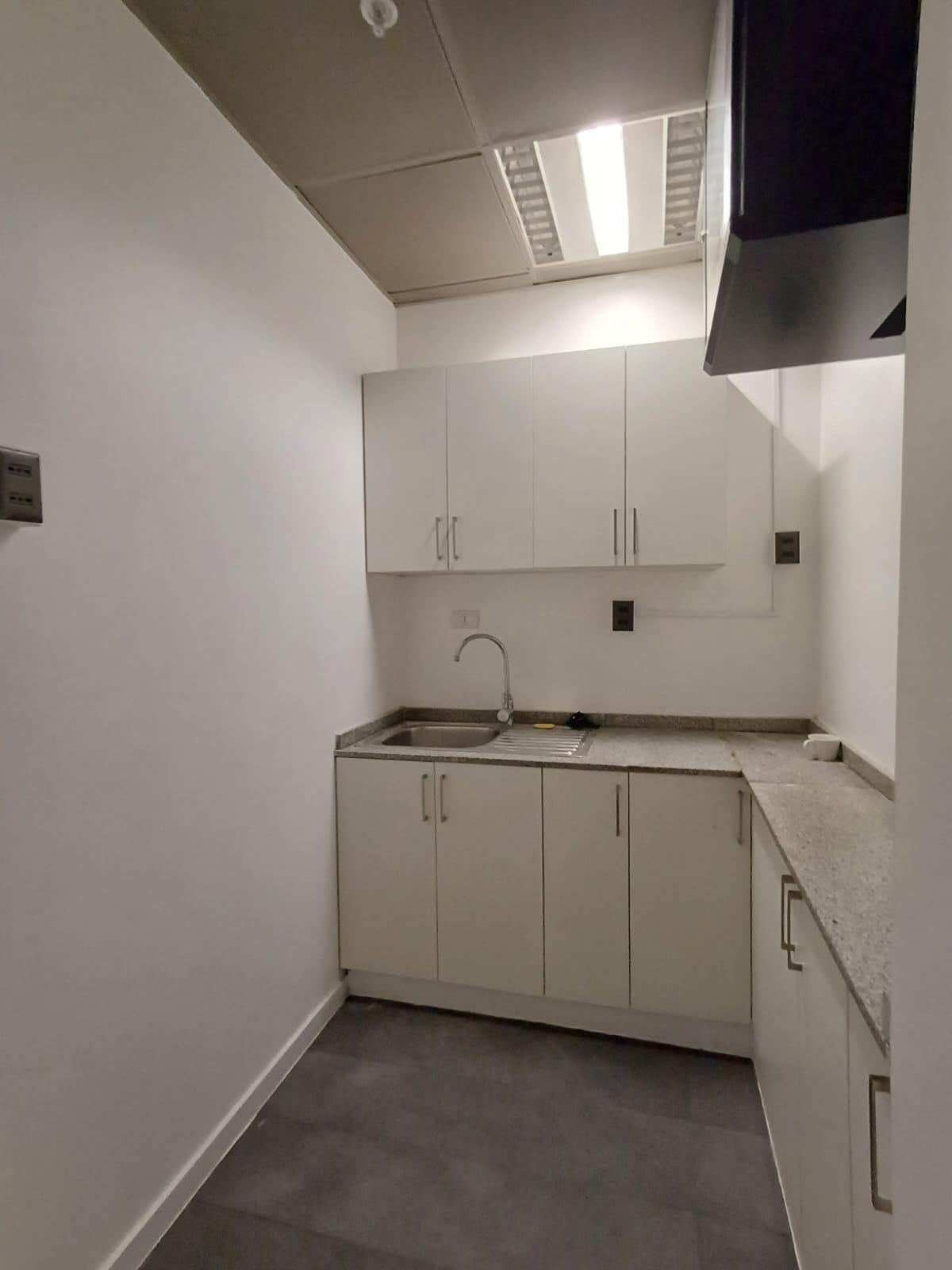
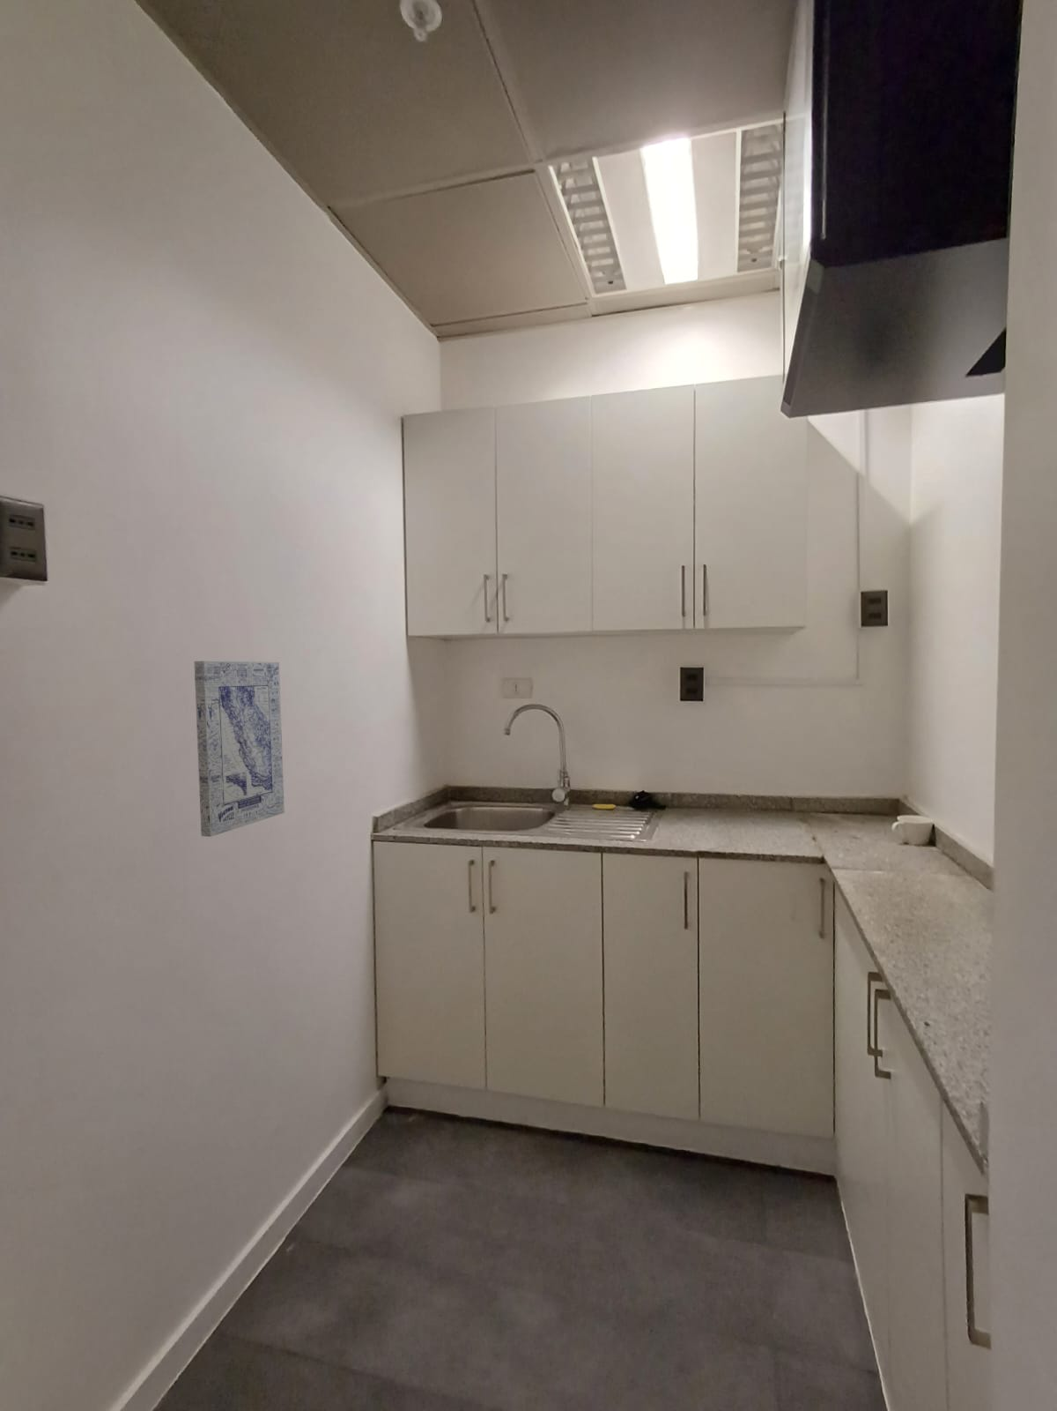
+ wall art (242, 742)
